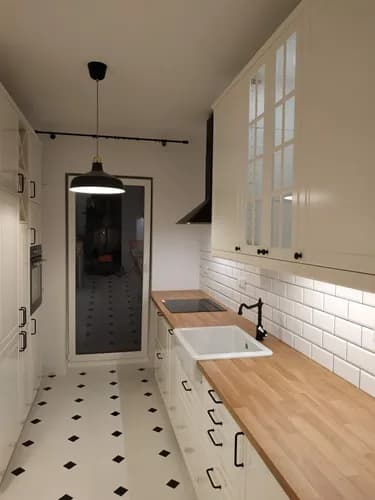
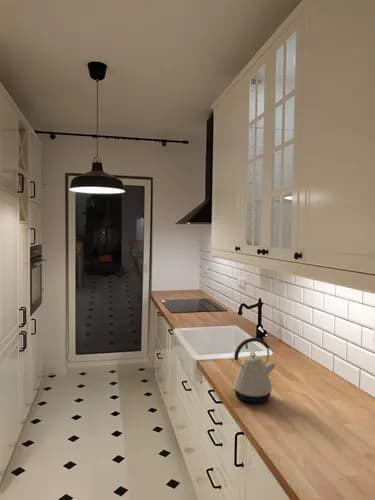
+ kettle (254, 367)
